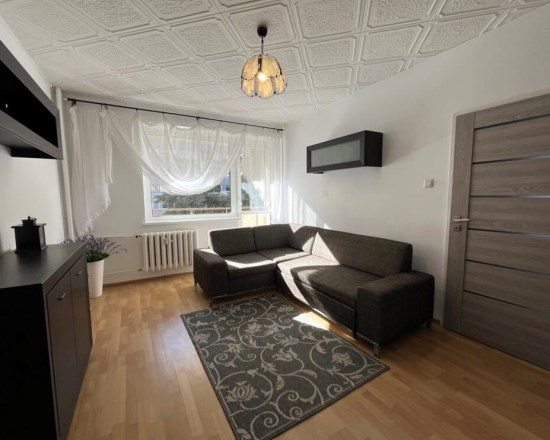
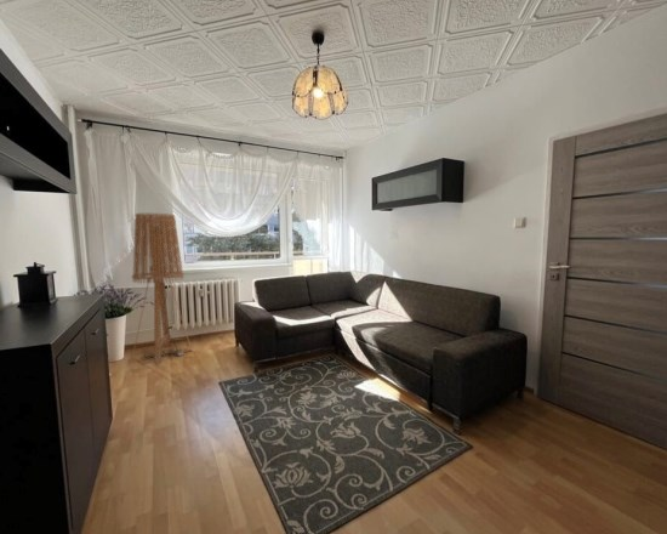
+ floor lamp (159, 285)
